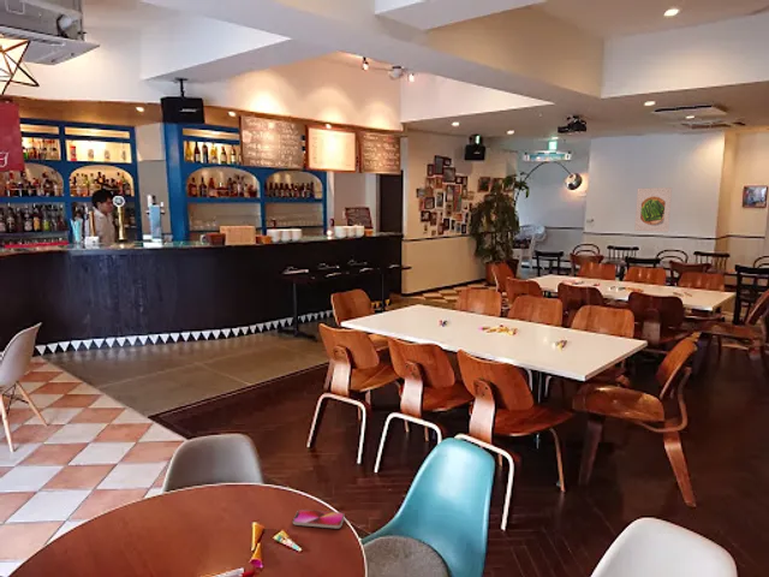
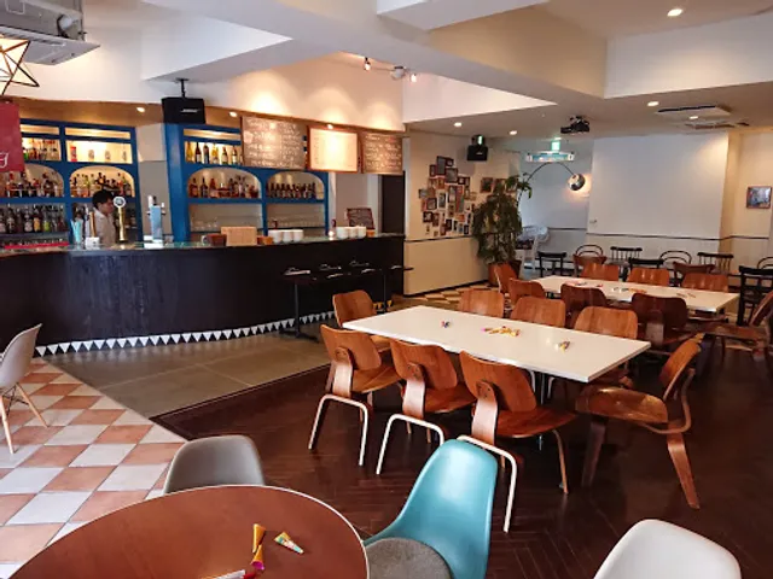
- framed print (652, 209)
- smartphone (318, 518)
